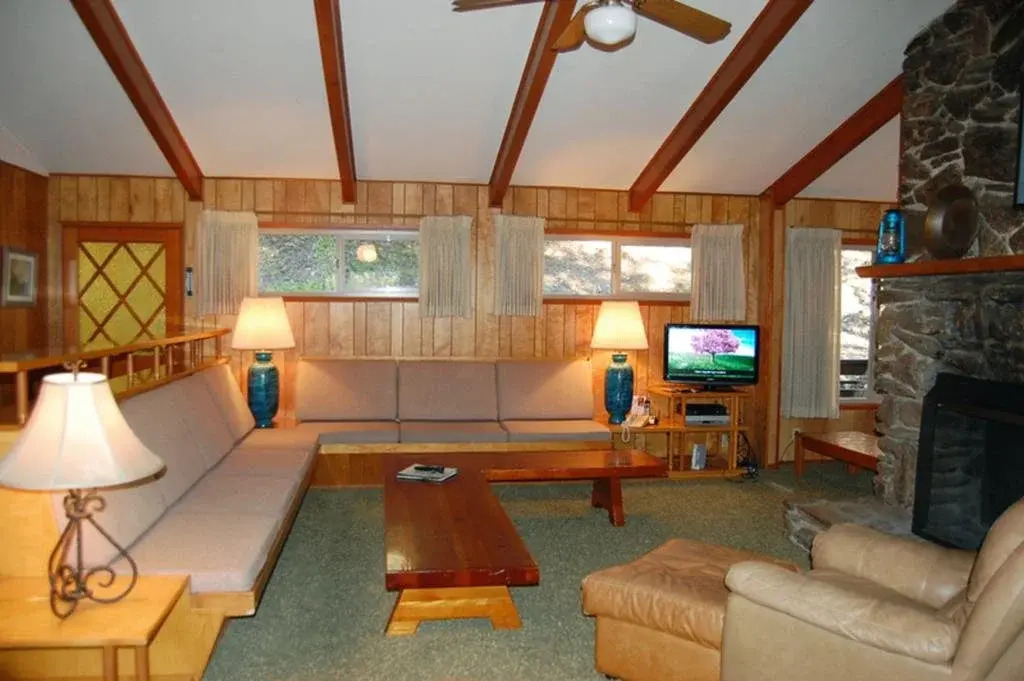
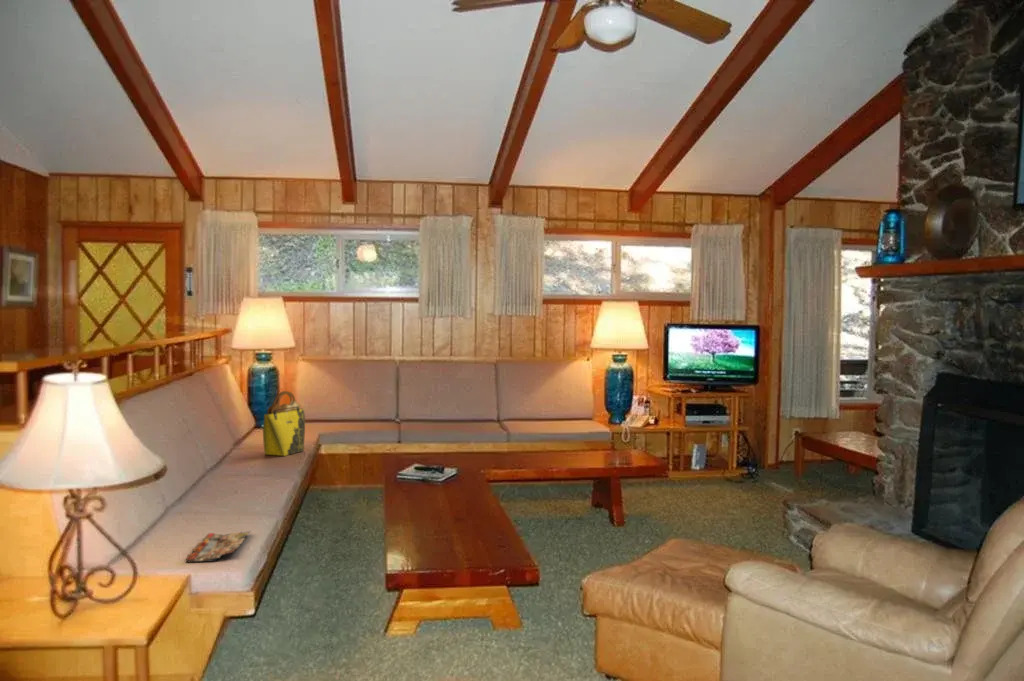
+ tote bag (284, 421)
+ magazine (218, 543)
